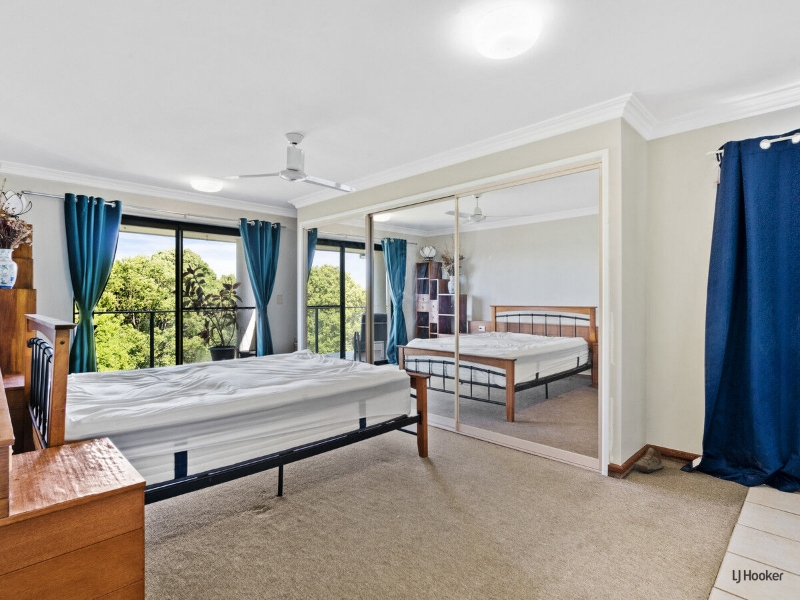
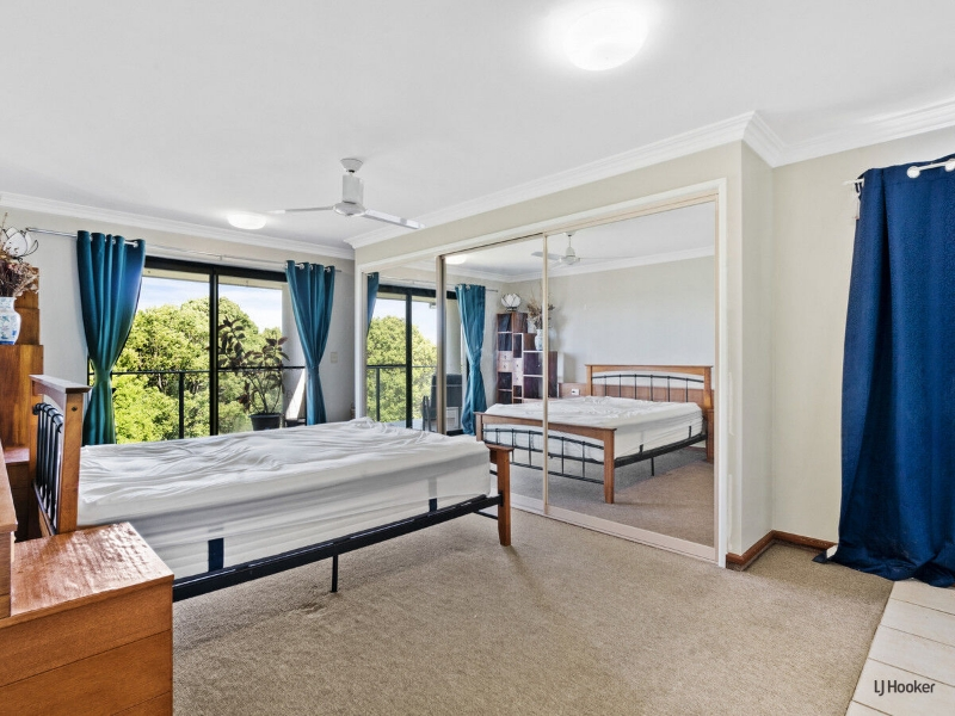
- shoe (647, 458)
